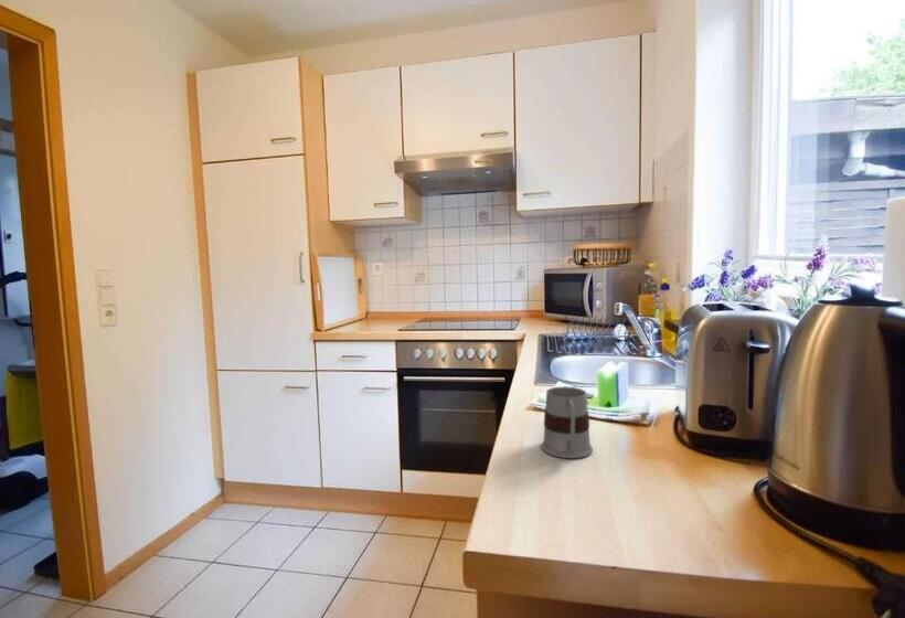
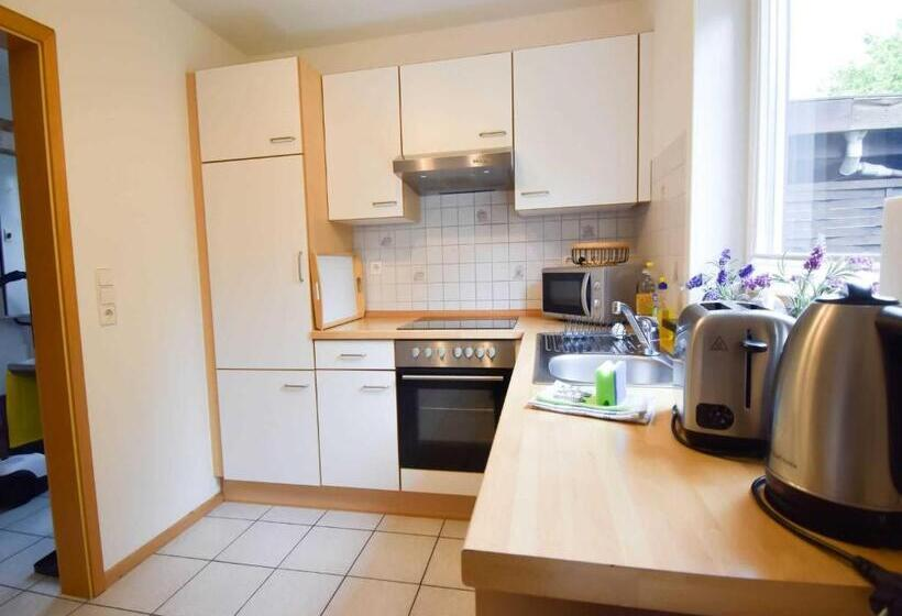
- mug (567, 423)
